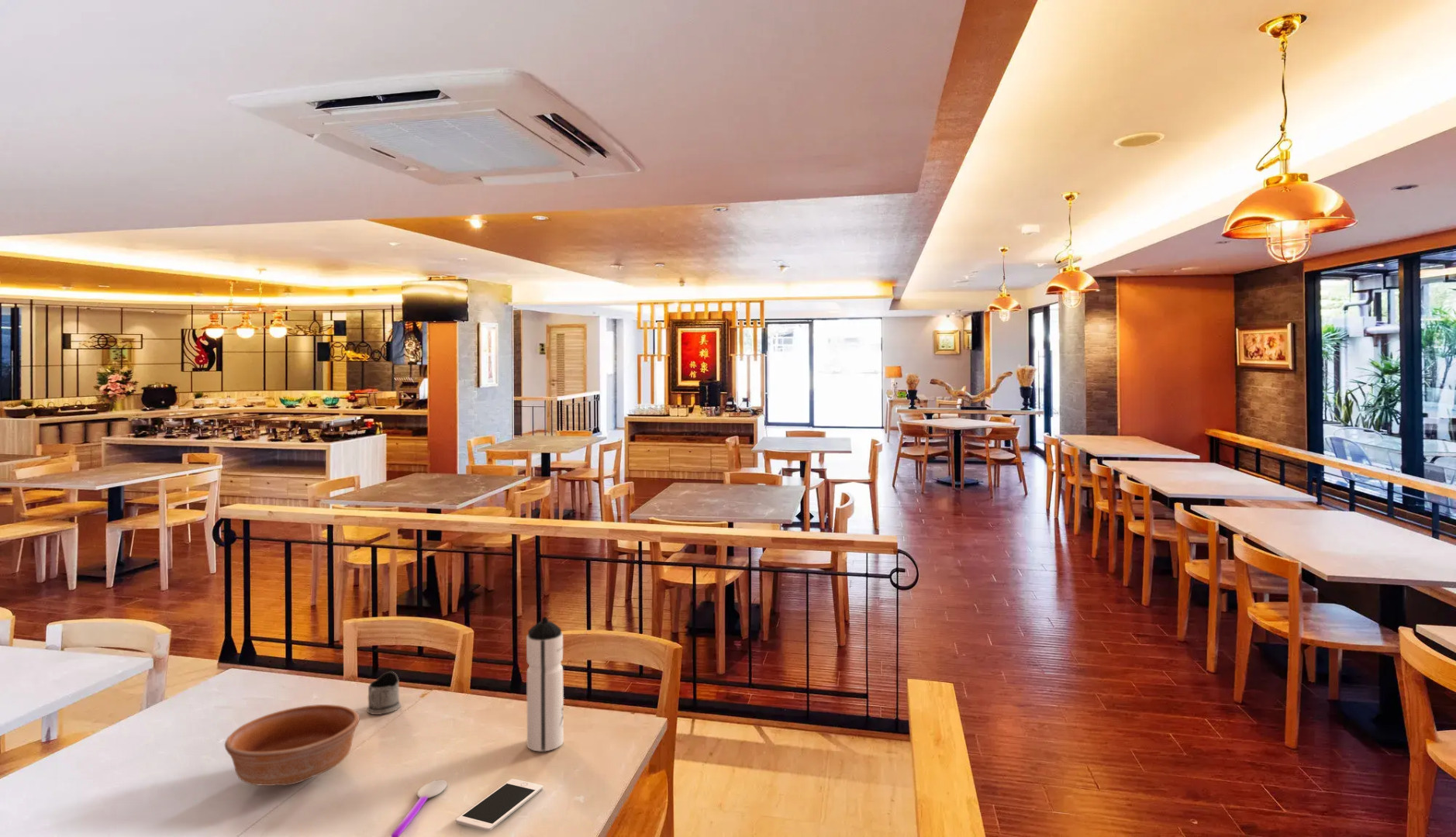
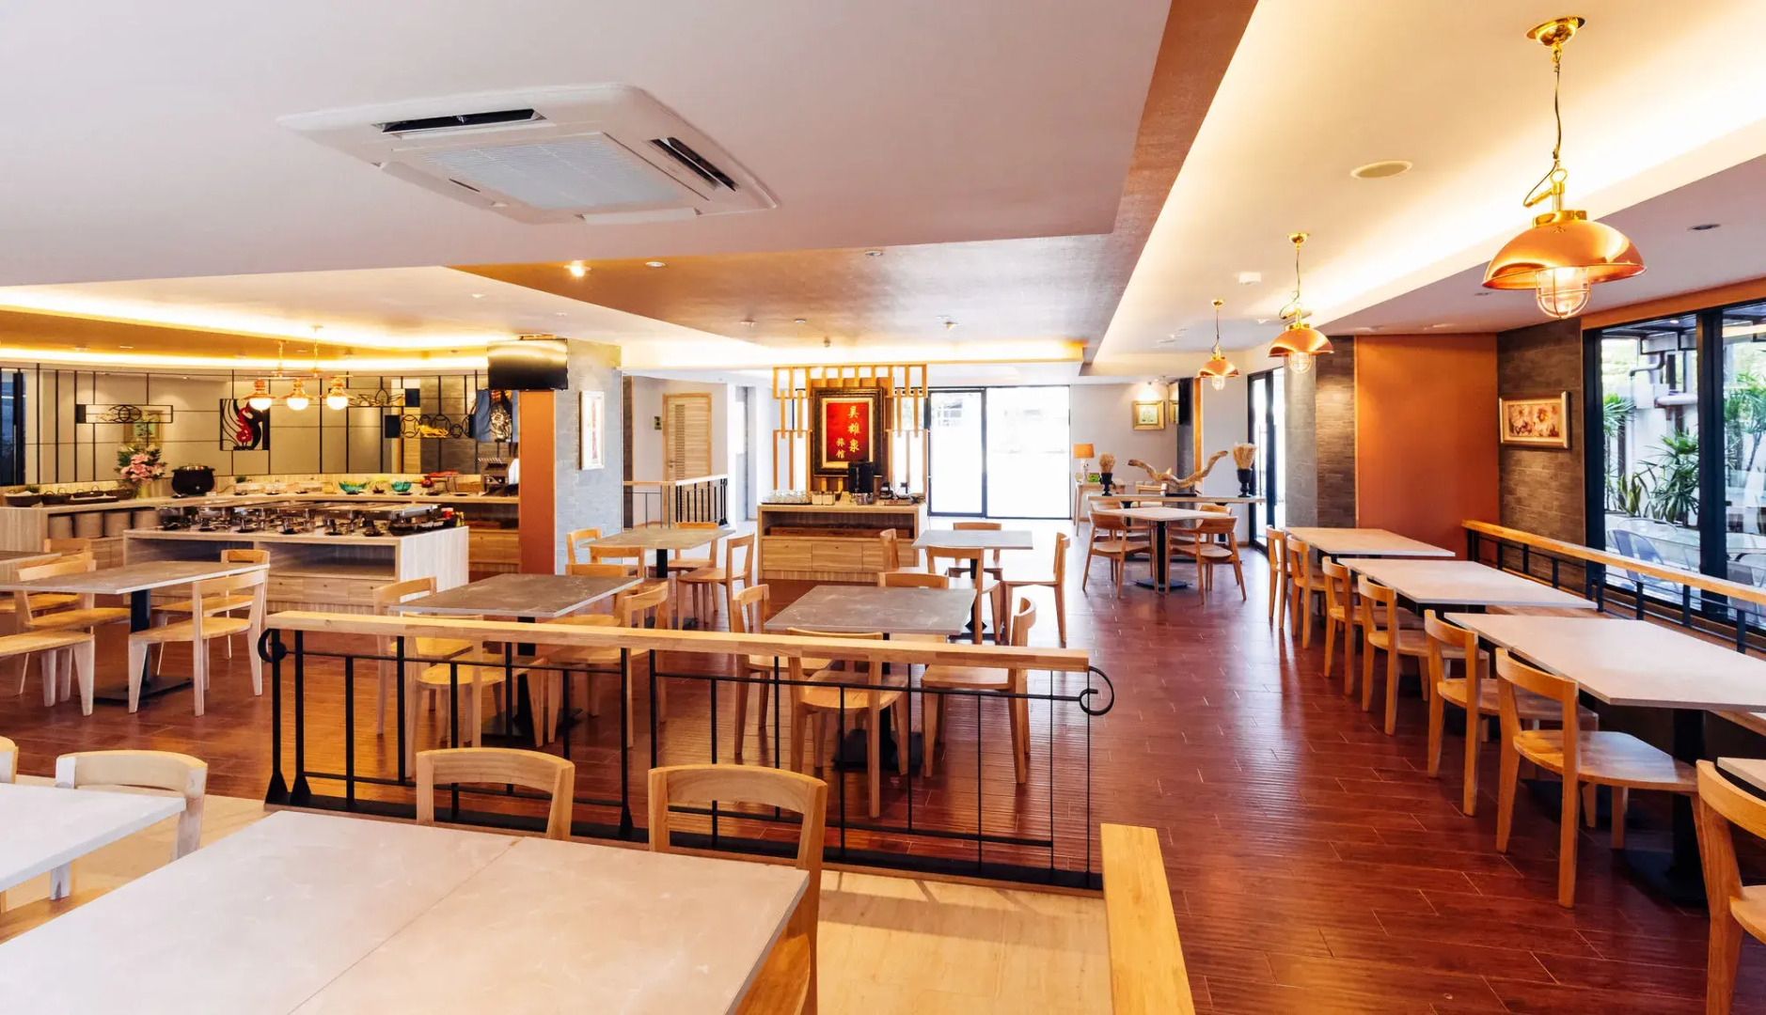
- bowl (294, 750)
- water bottle (545, 680)
- spoon (419, 804)
- tea glass holder (381, 694)
- cell phone (501, 803)
